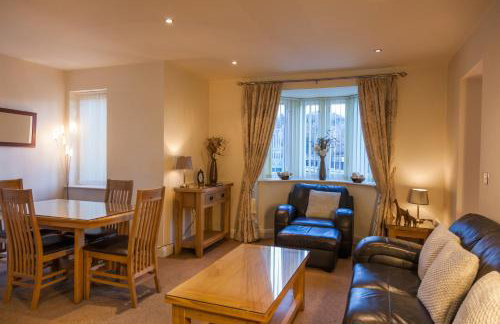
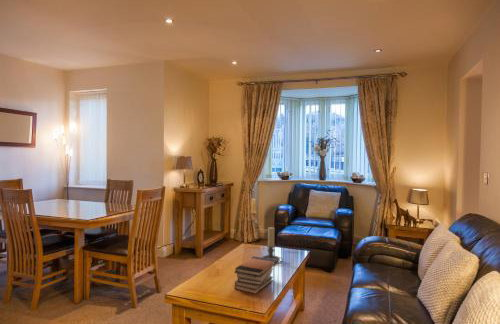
+ candle holder (272, 244)
+ book stack (255, 273)
